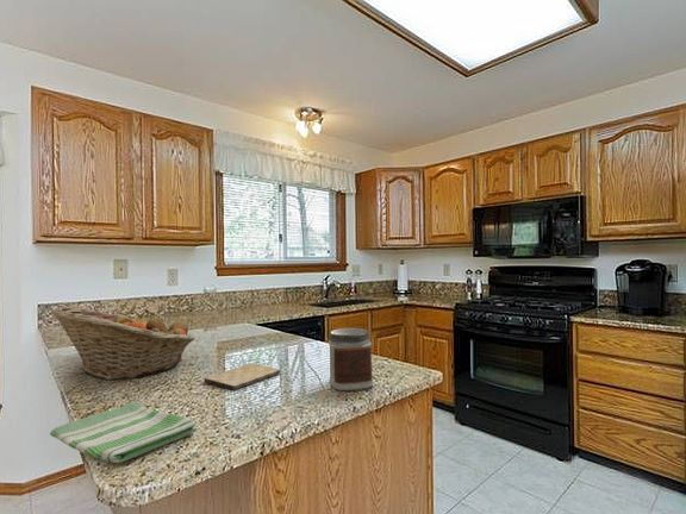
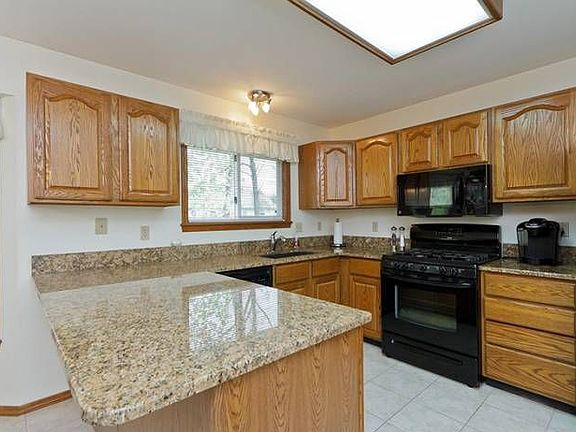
- fruit basket (126, 334)
- jar (350, 357)
- cutting board (243, 375)
- dish towel (125, 427)
